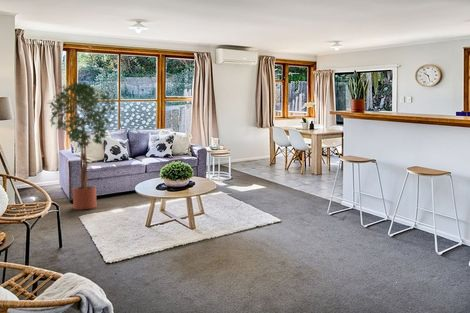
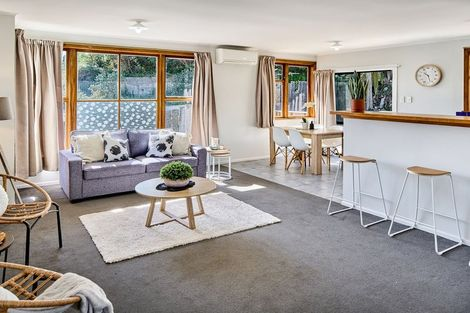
- potted tree (83, 144)
